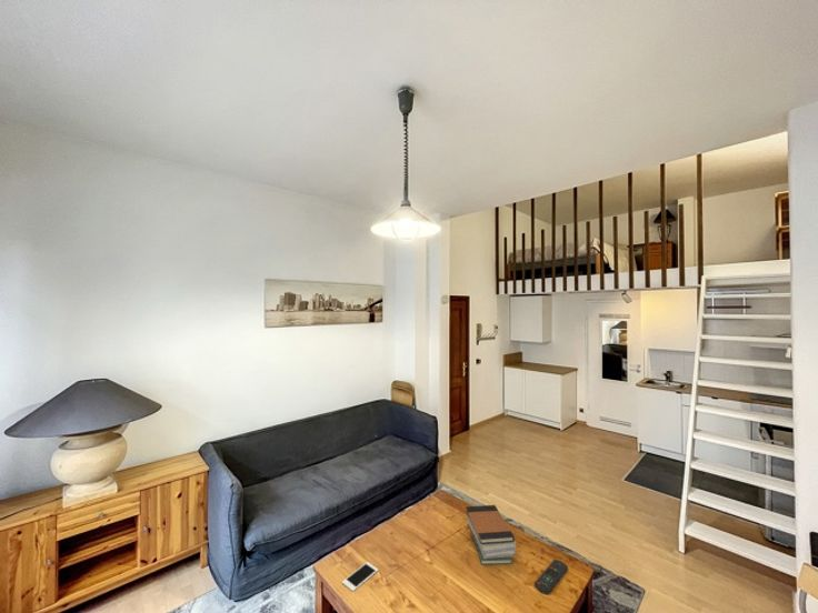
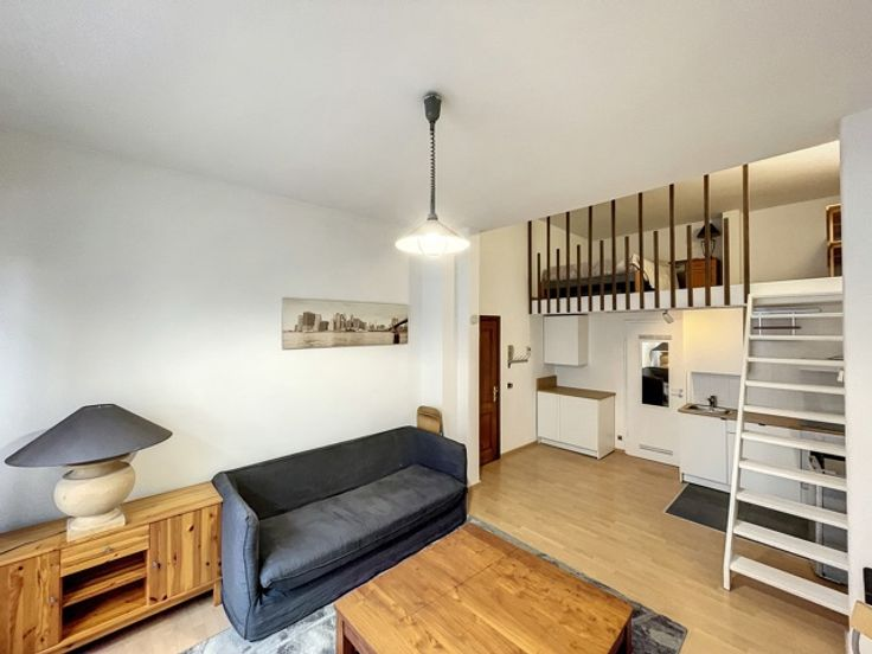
- book stack (489, 533)
- remote control (551, 575)
- cell phone (360, 575)
